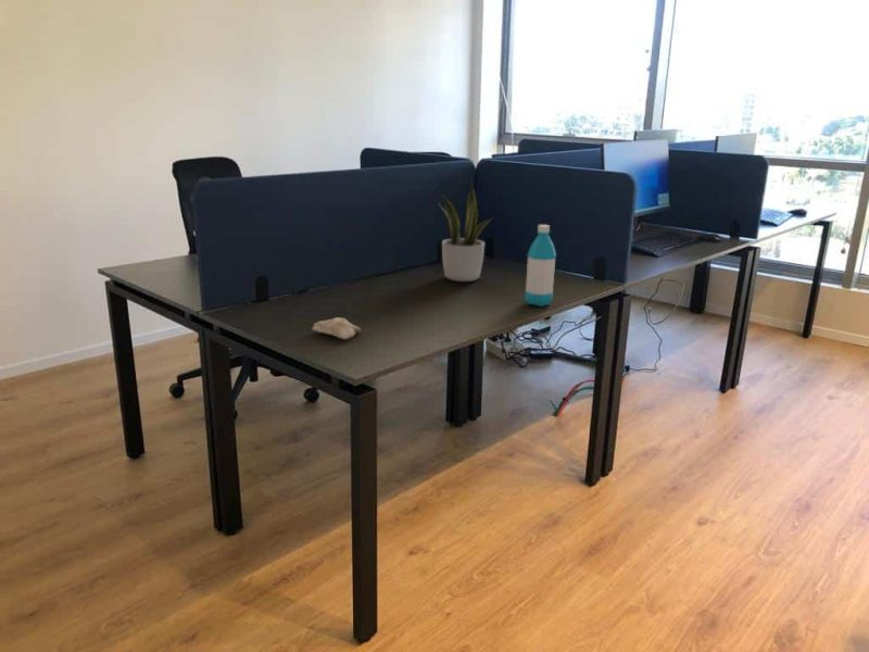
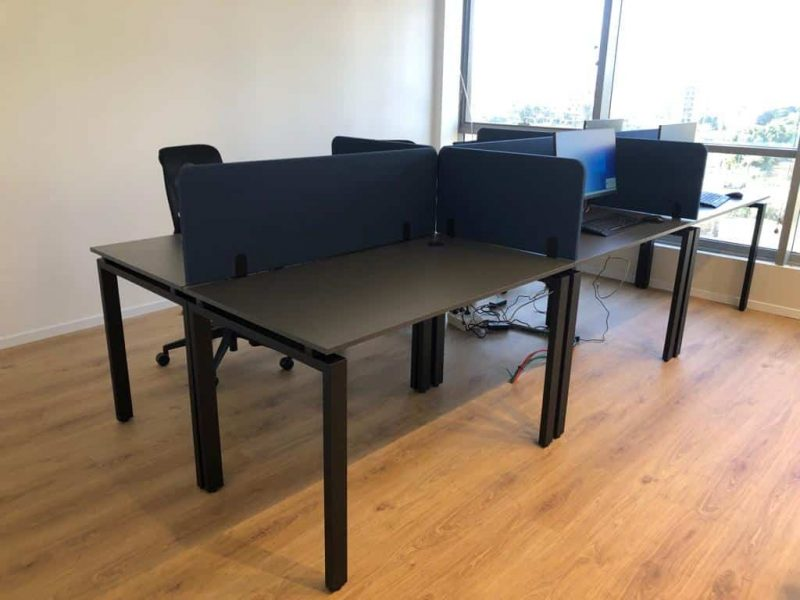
- potted plant (465, 229)
- computer mouse (339, 326)
- water bottle (541, 265)
